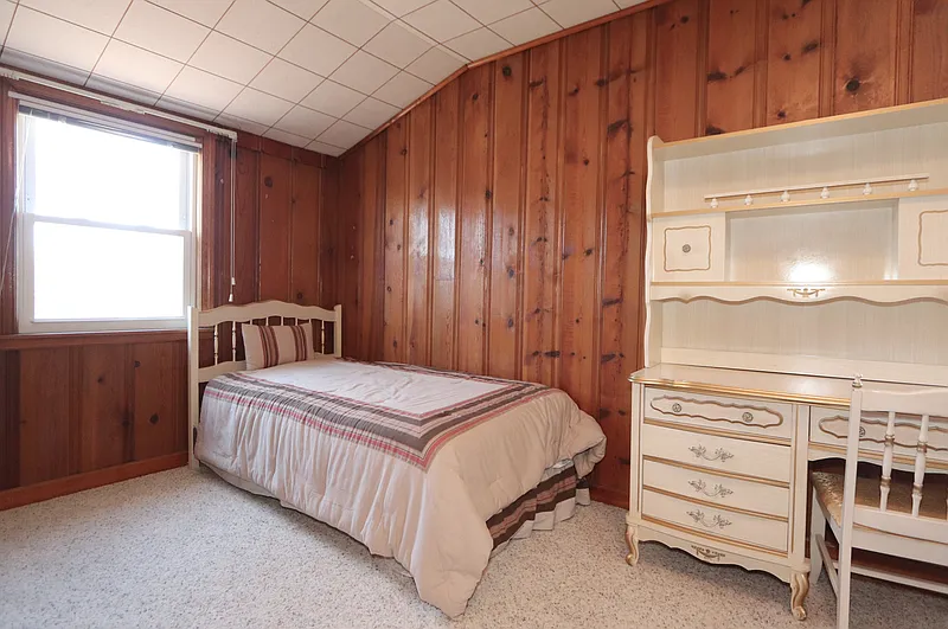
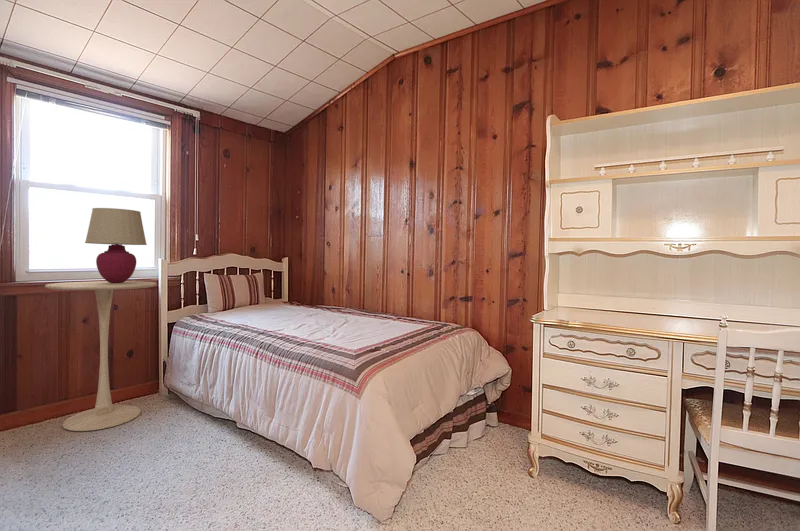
+ table lamp (116, 246)
+ pedestal table (104, 351)
